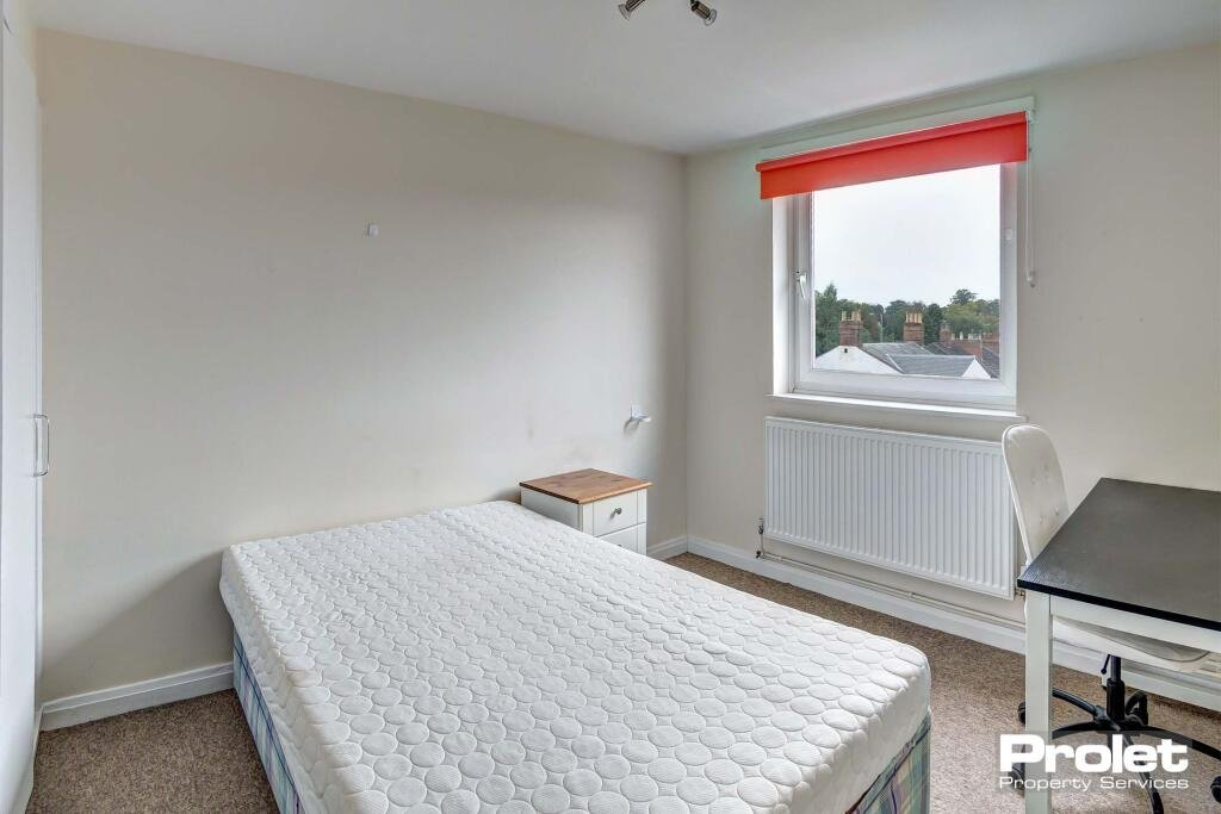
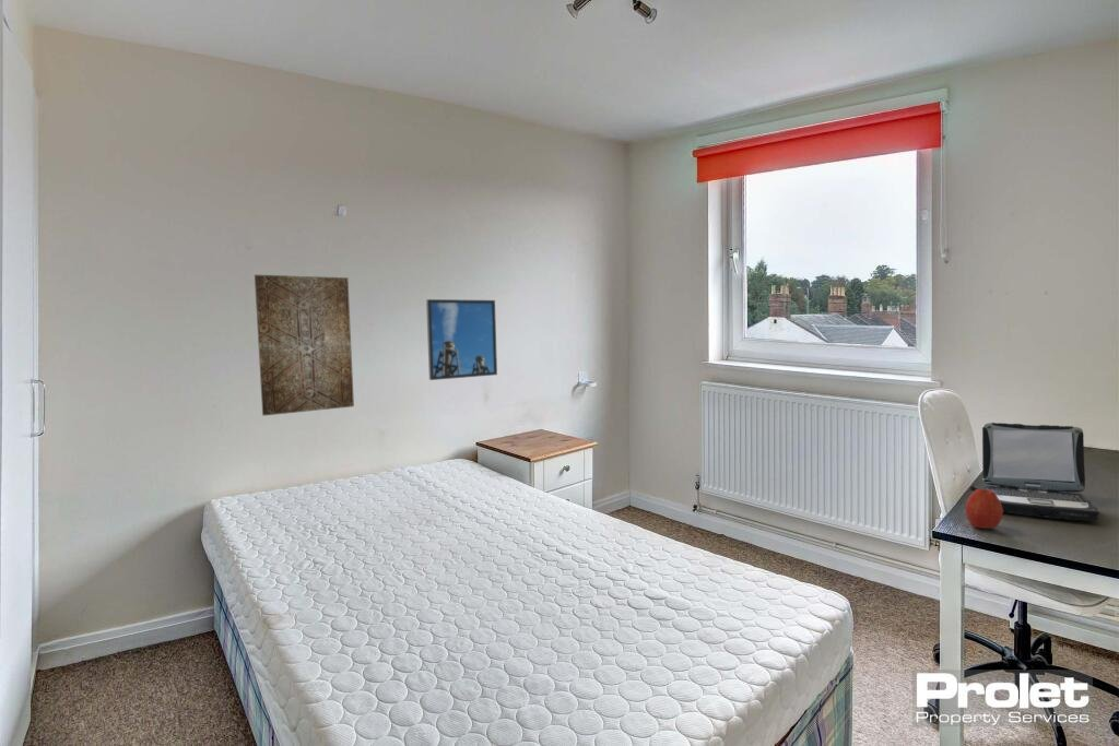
+ wall art (306, 344)
+ apple (983, 507)
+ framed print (462, 339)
+ laptop (1034, 466)
